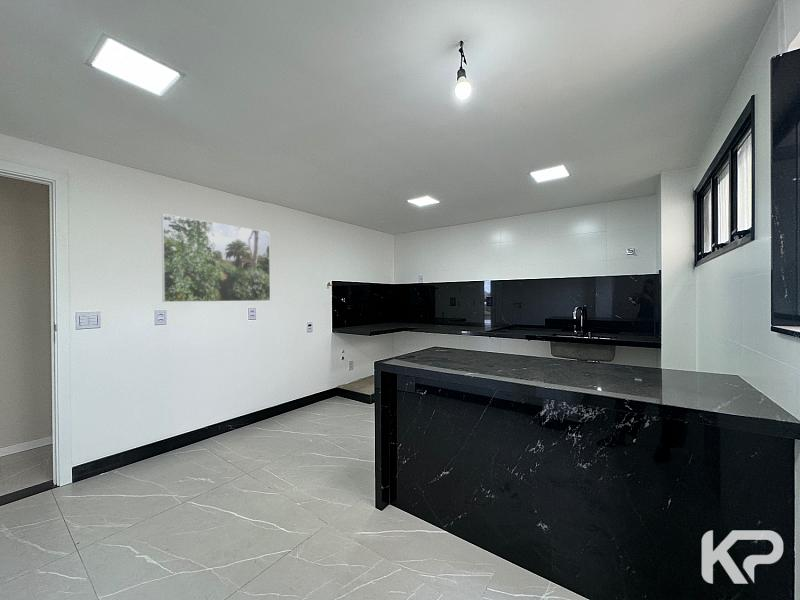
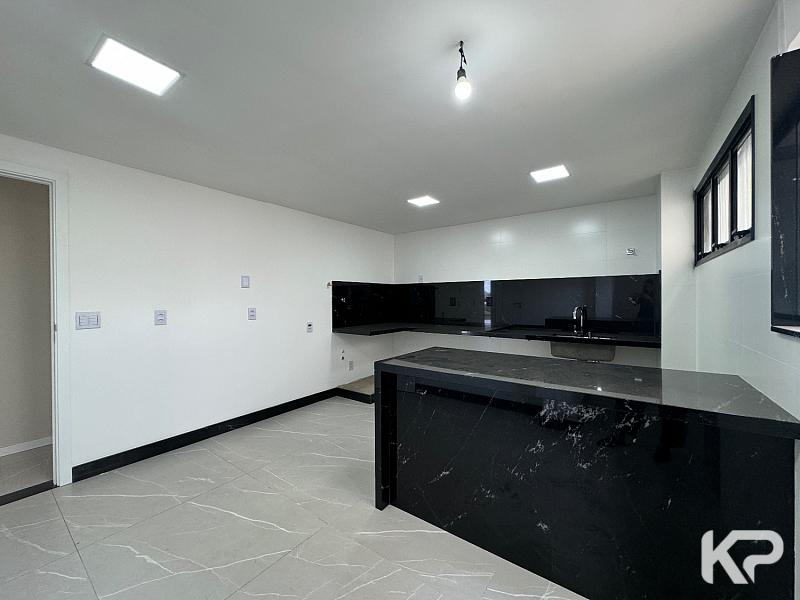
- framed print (222, 262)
